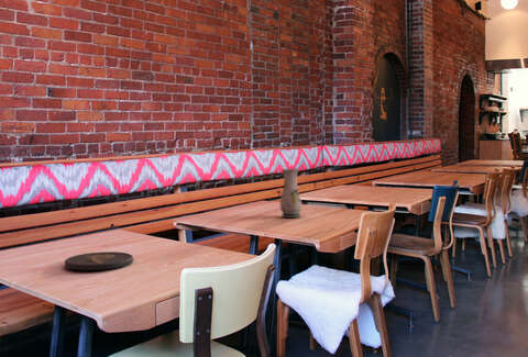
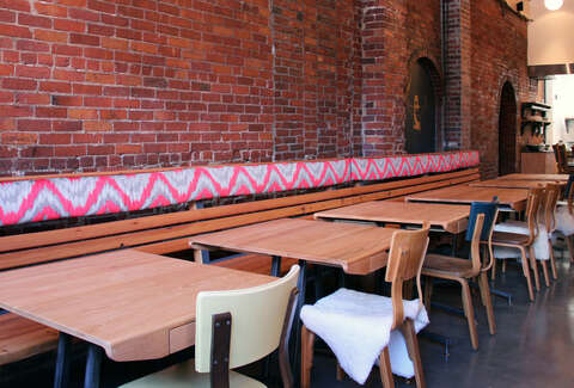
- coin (99, 260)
- vase (290, 192)
